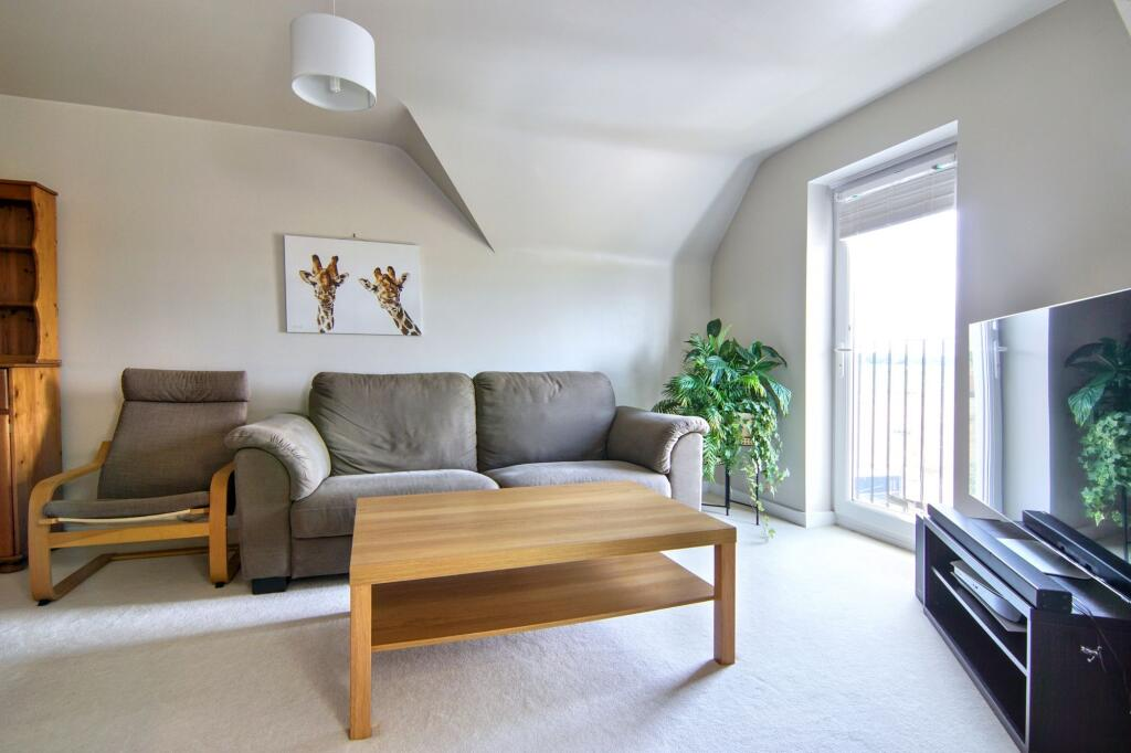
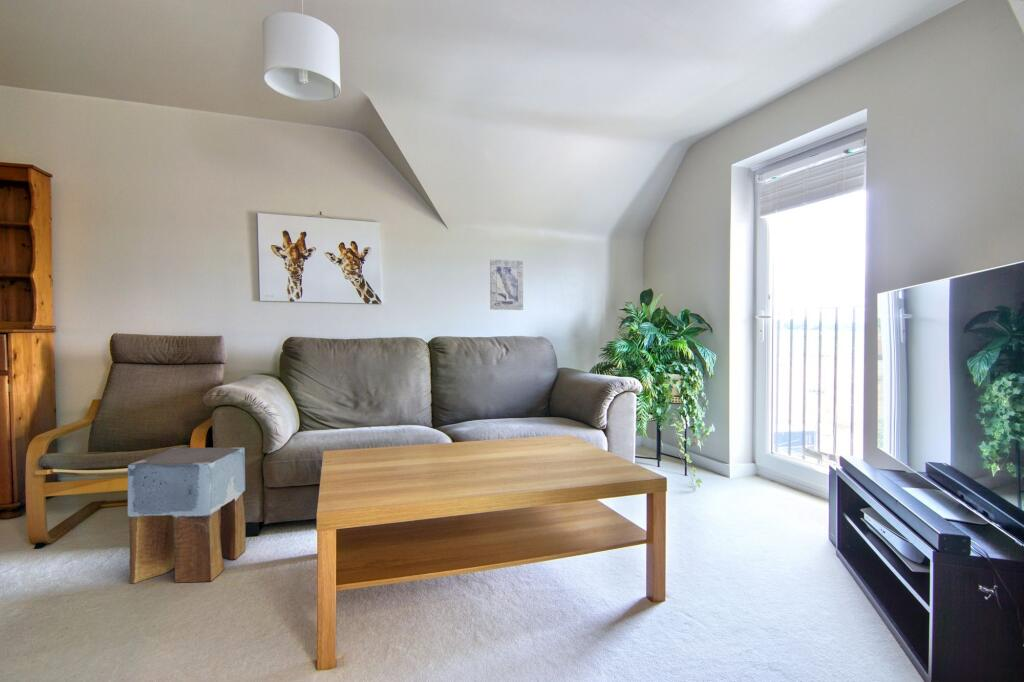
+ stool (190, 510)
+ wall art (506, 284)
